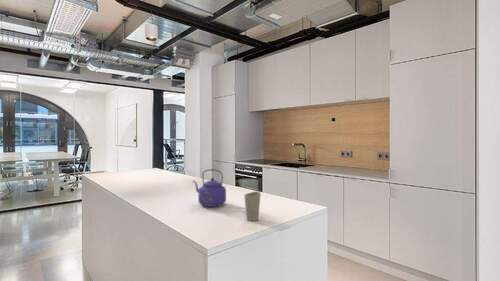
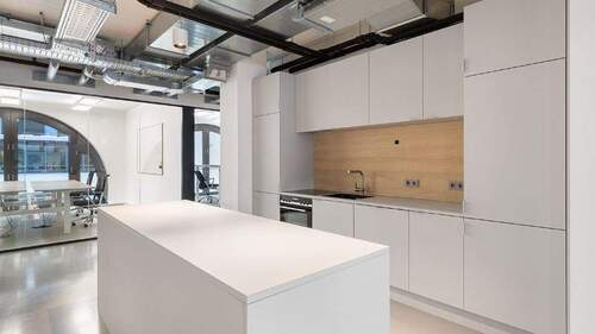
- kettle (208, 186)
- cup (252, 205)
